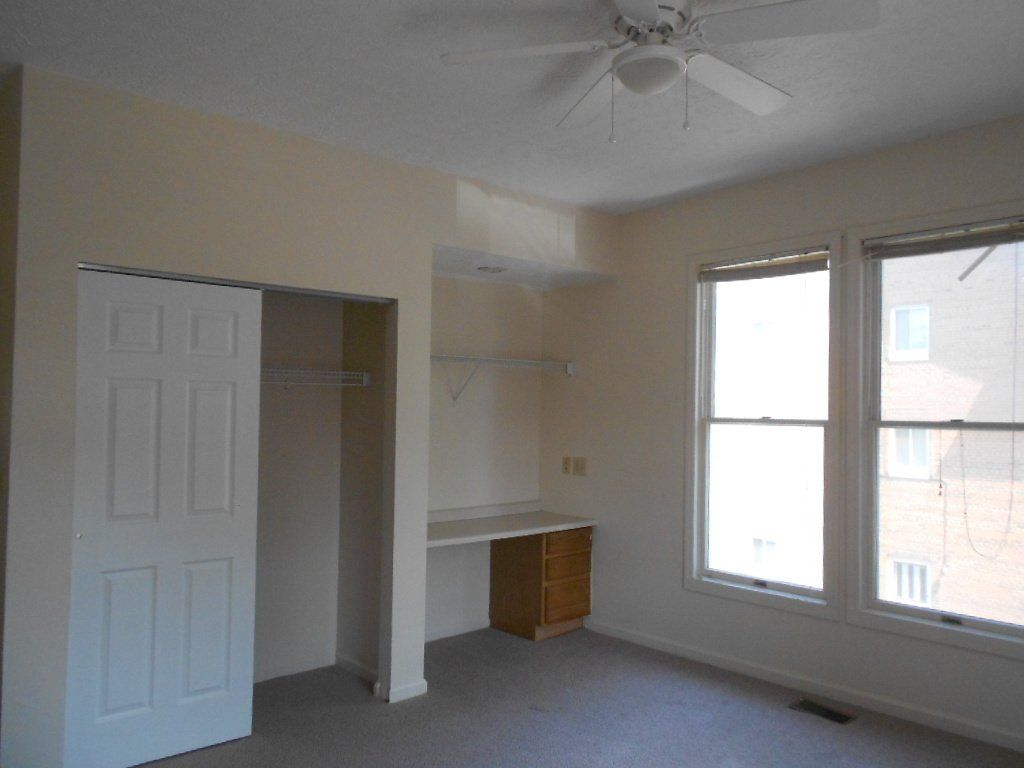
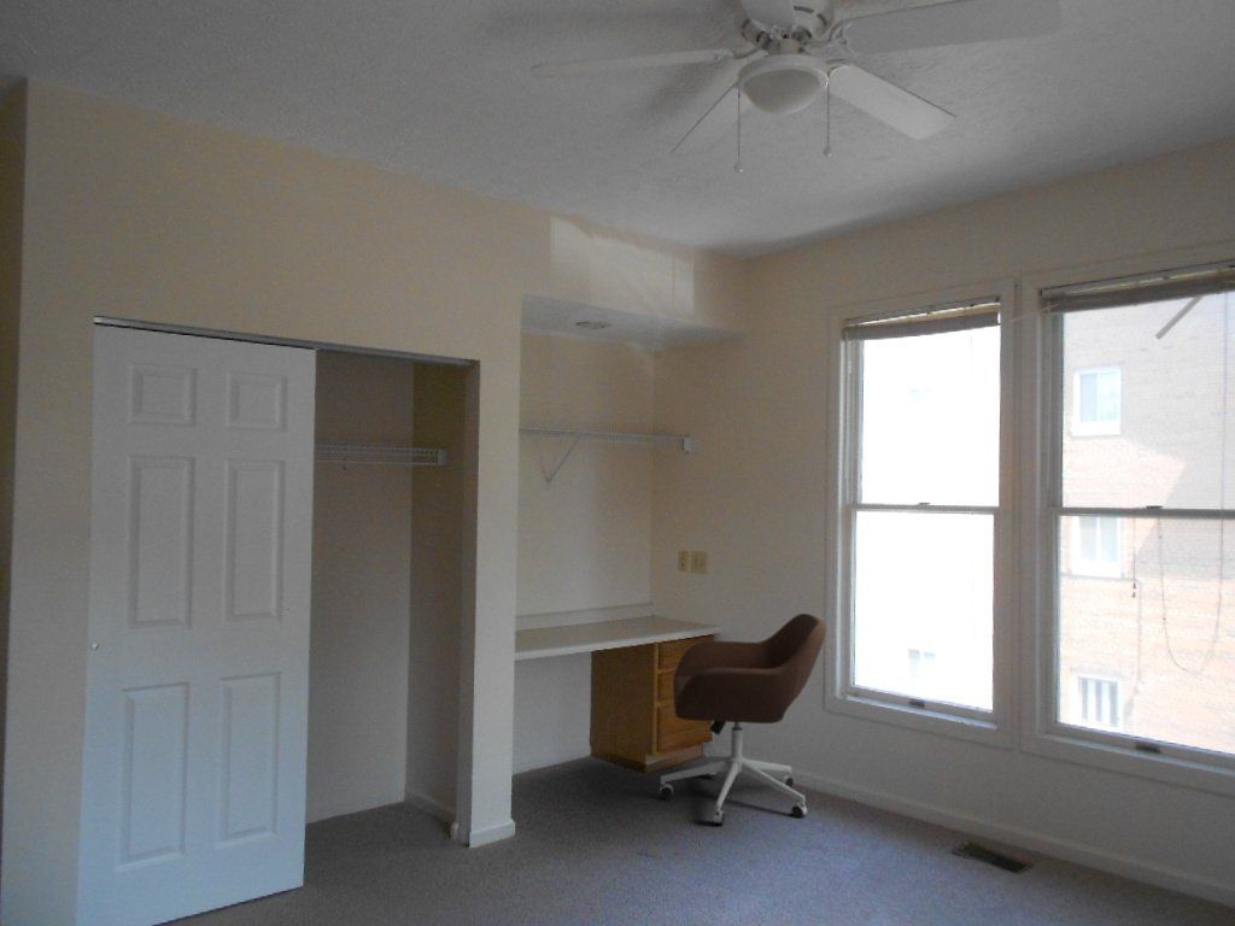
+ office chair (737, 708)
